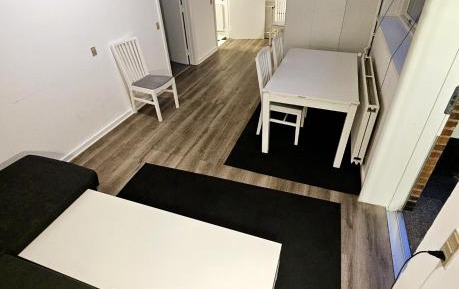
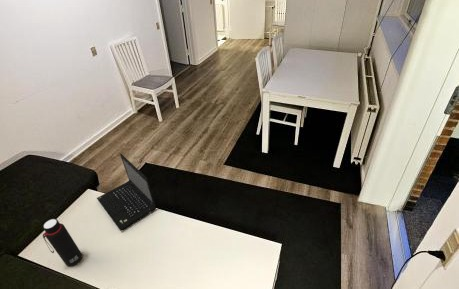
+ water bottle (61, 243)
+ laptop (120, 190)
